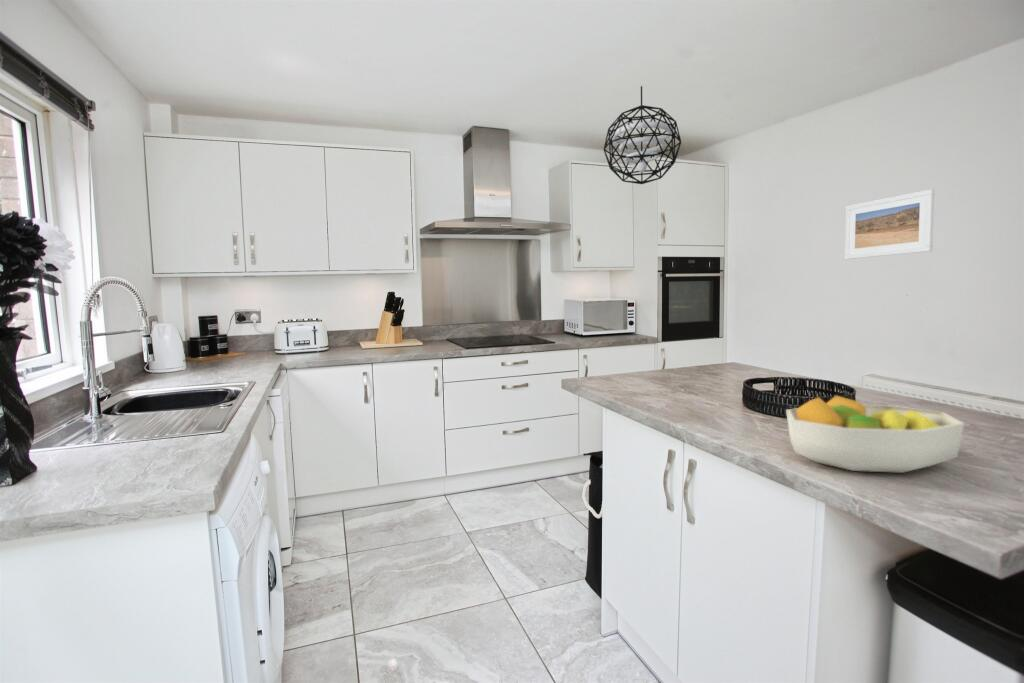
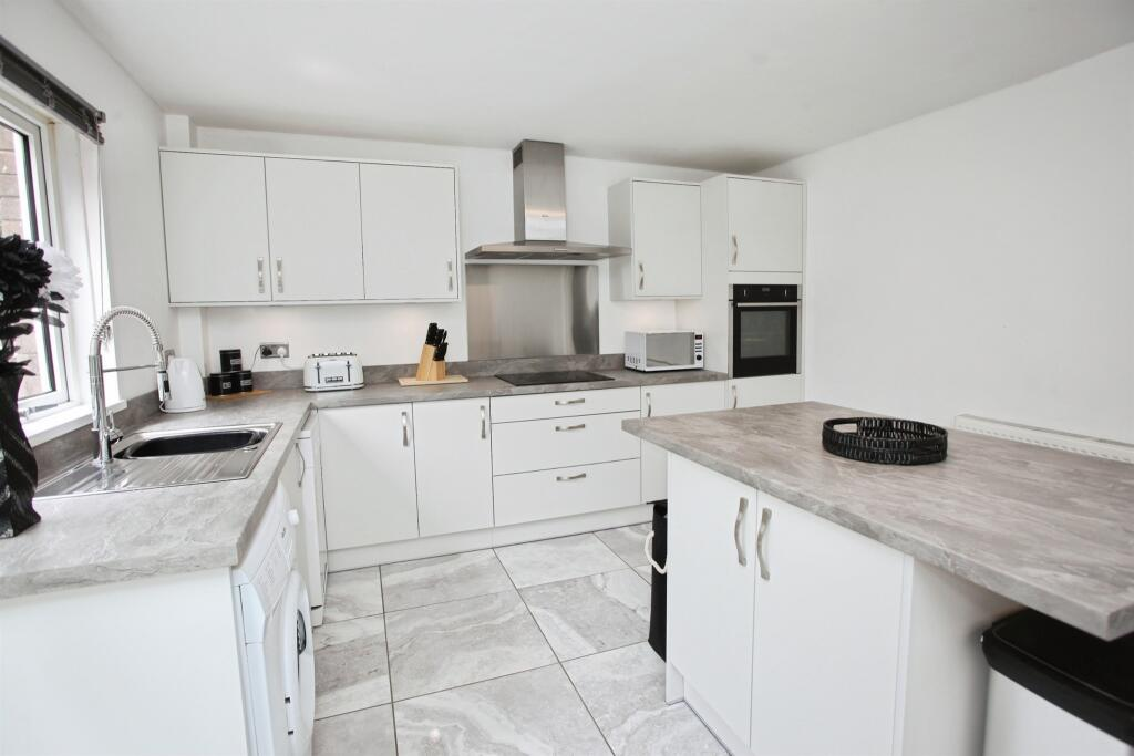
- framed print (886, 227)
- pendant light (641, 135)
- fruit bowl (868, 427)
